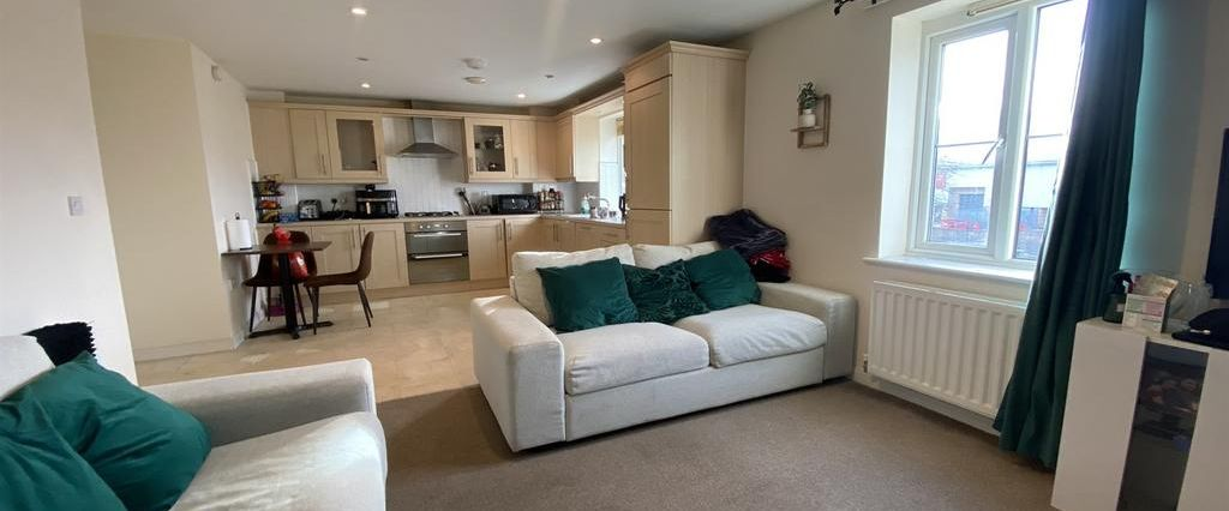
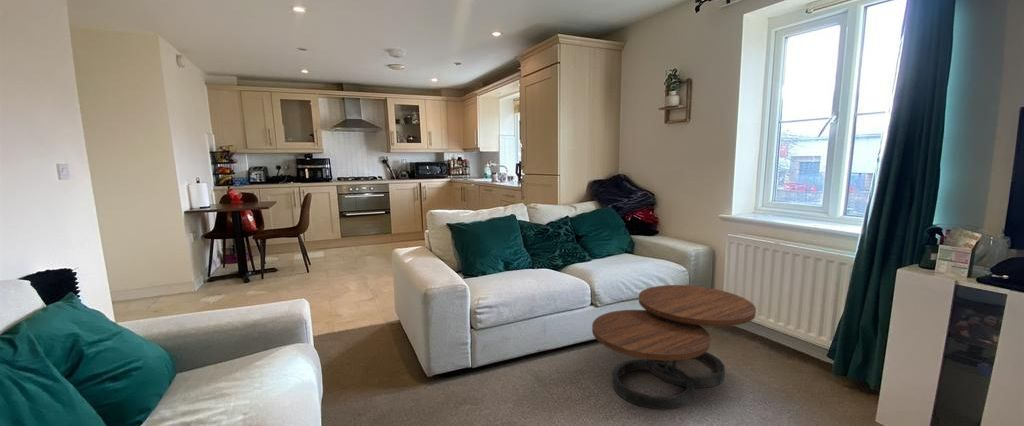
+ coffee table (672, 342)
